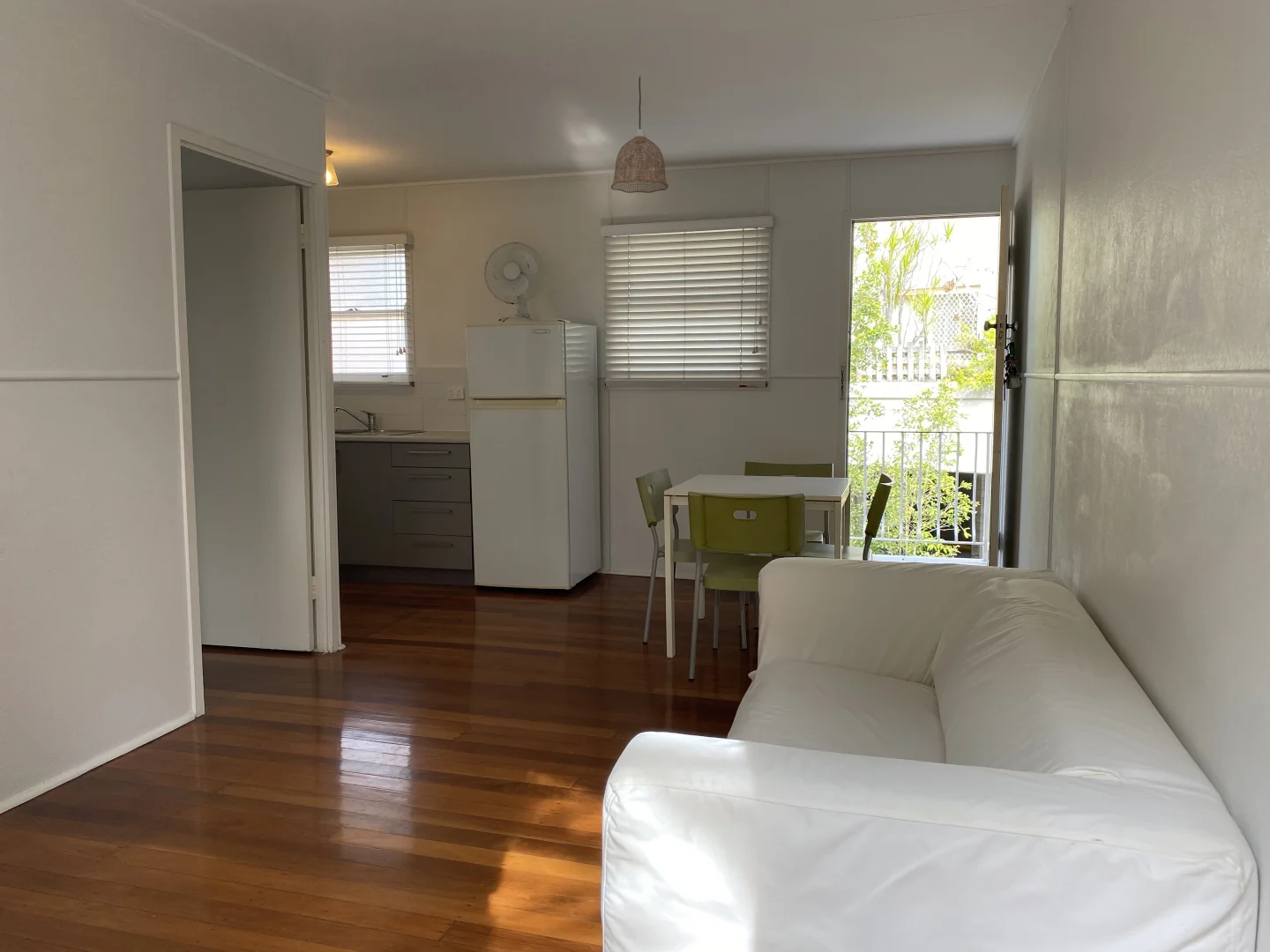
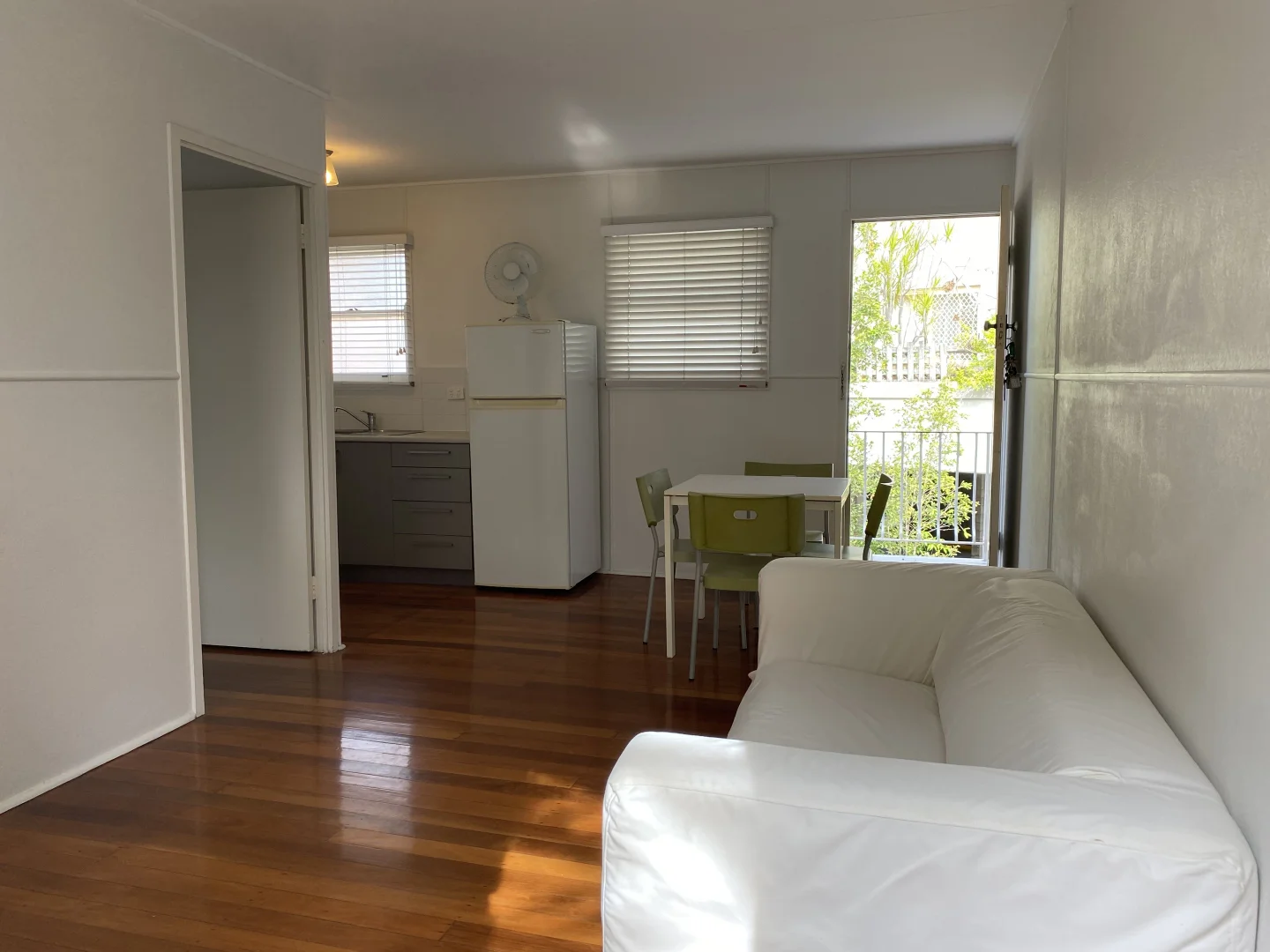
- pendant lamp (639, 132)
